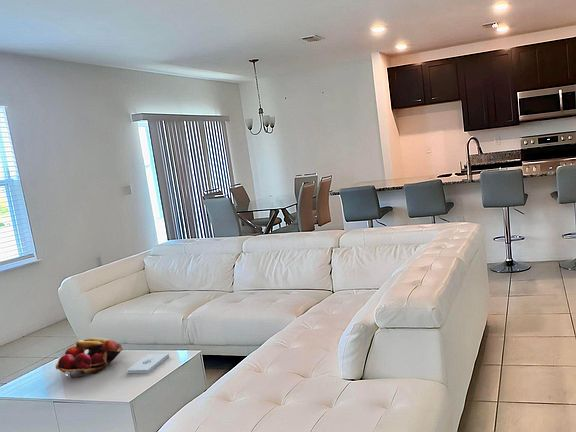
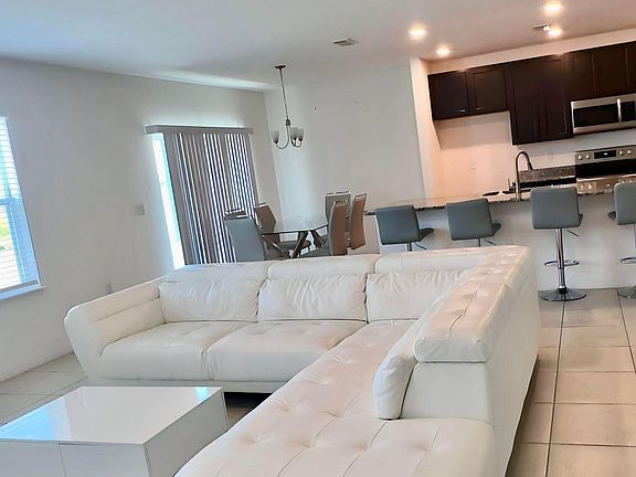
- fruit basket (89, 354)
- notepad (148, 363)
